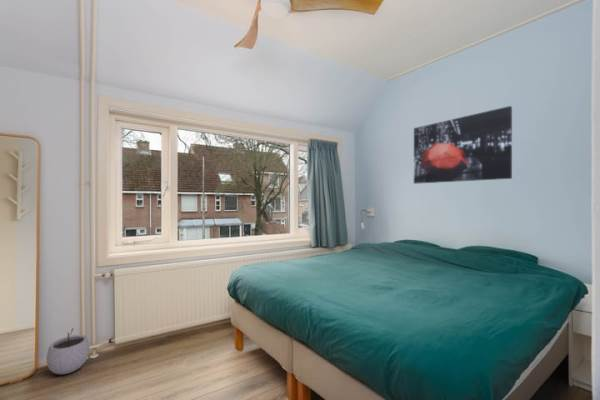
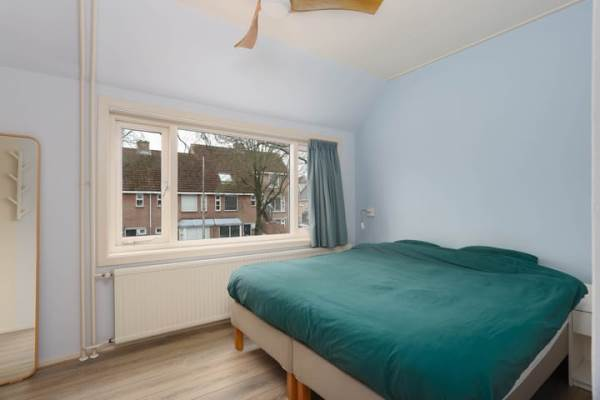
- wall art (456, 150)
- plant pot (68, 349)
